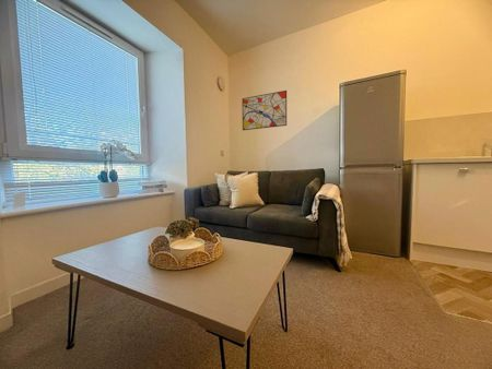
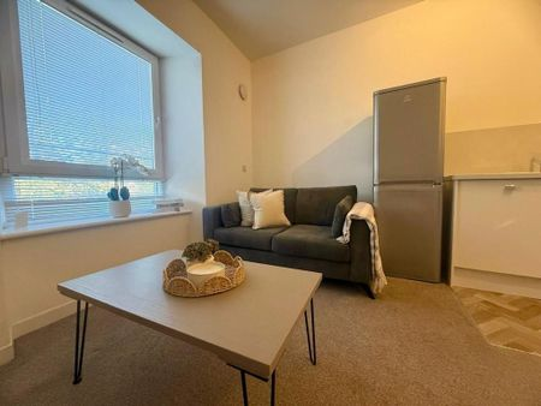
- wall art (263, 111)
